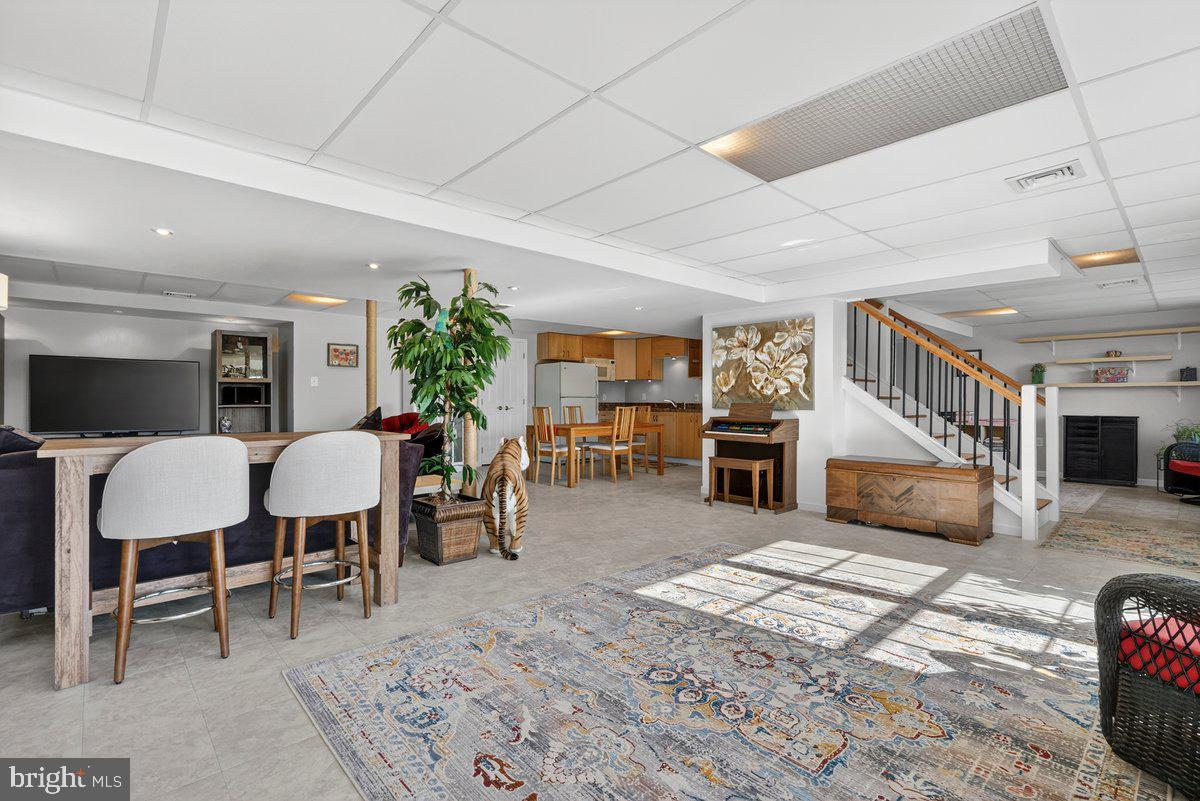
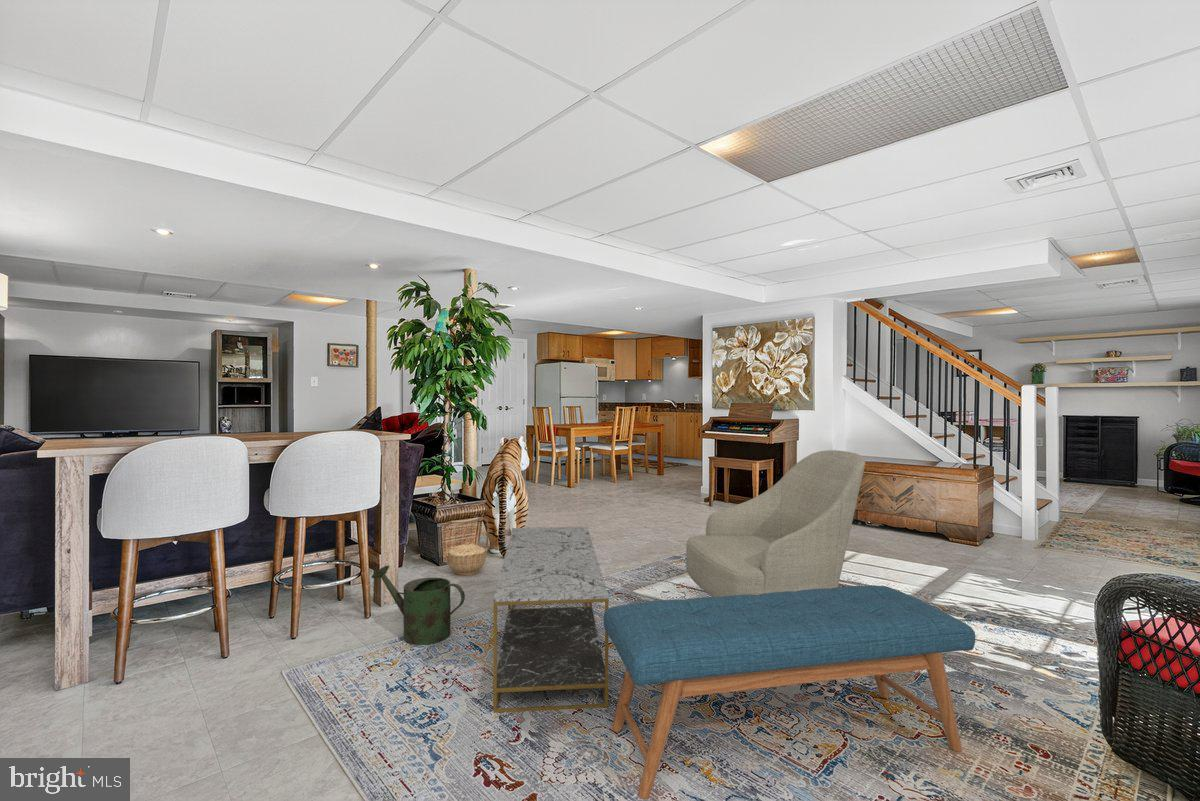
+ bench (781, 672)
+ basket (466, 544)
+ armchair (775, 535)
+ watering can (417, 601)
+ coffee table (550, 599)
